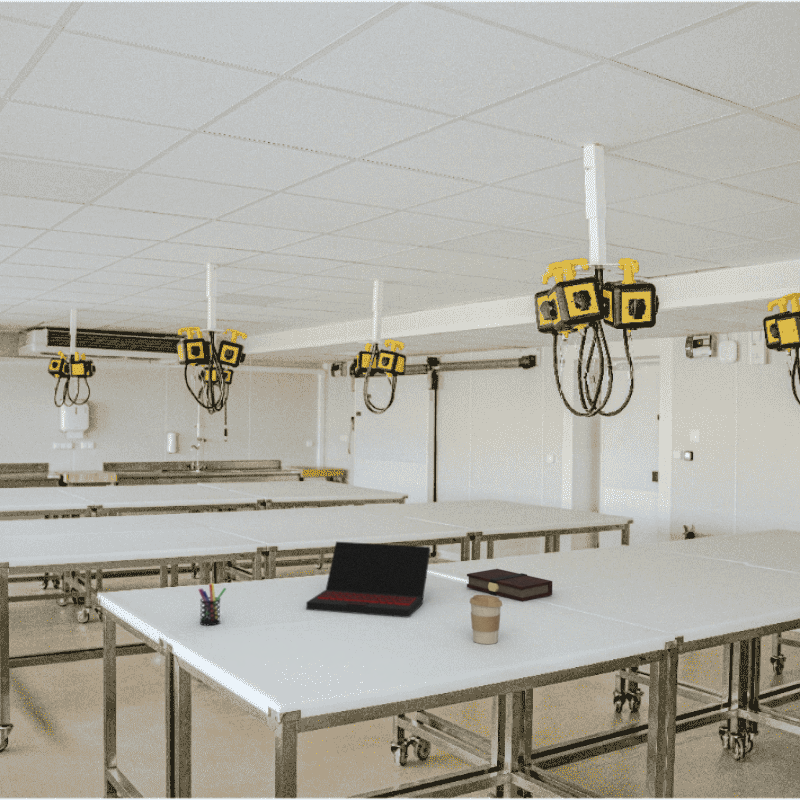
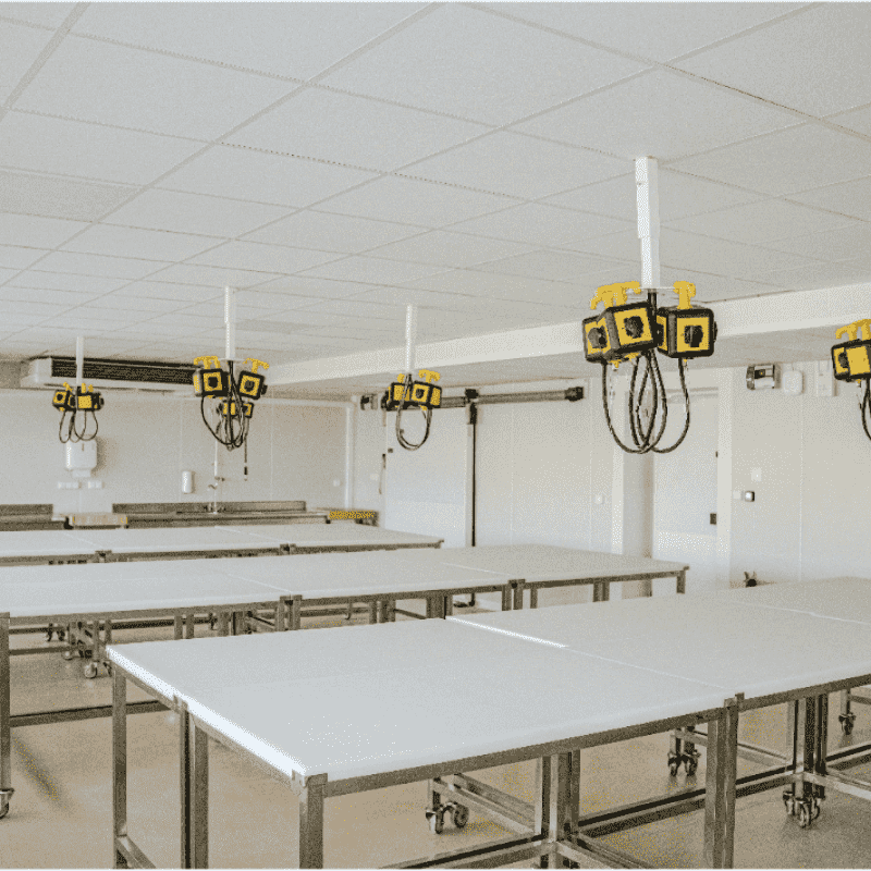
- book (508, 584)
- pen holder (212, 602)
- laptop (370, 576)
- coffee cup (485, 617)
